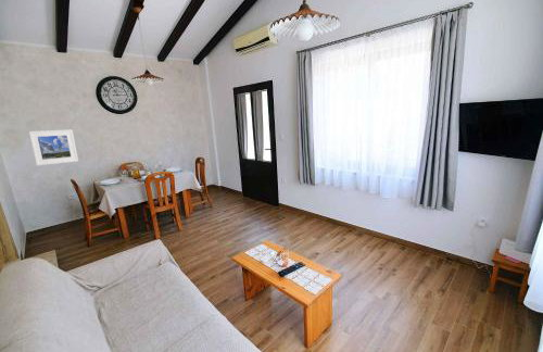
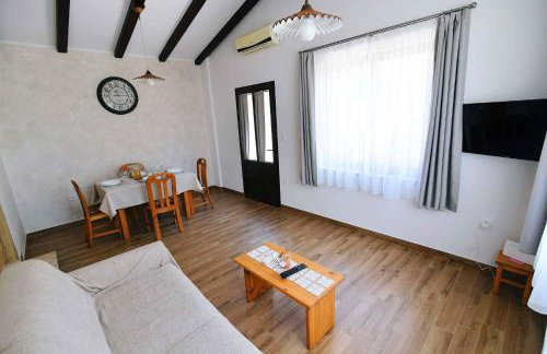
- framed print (54, 147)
